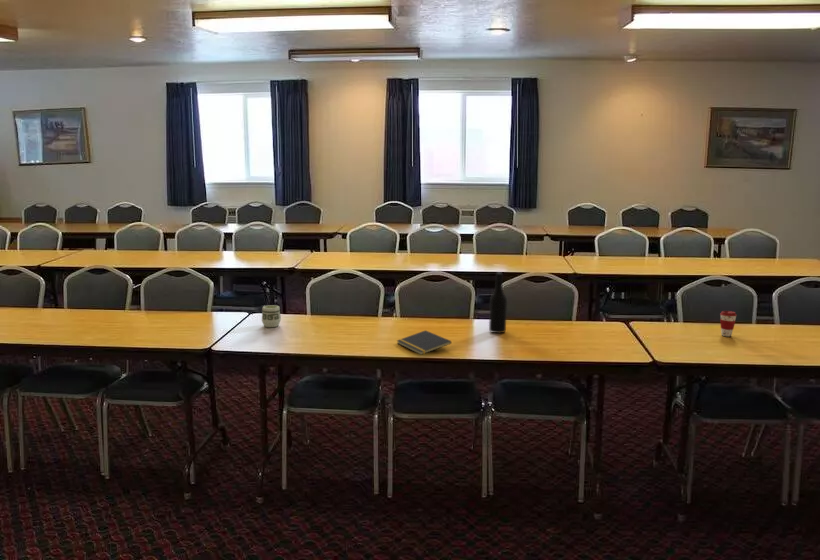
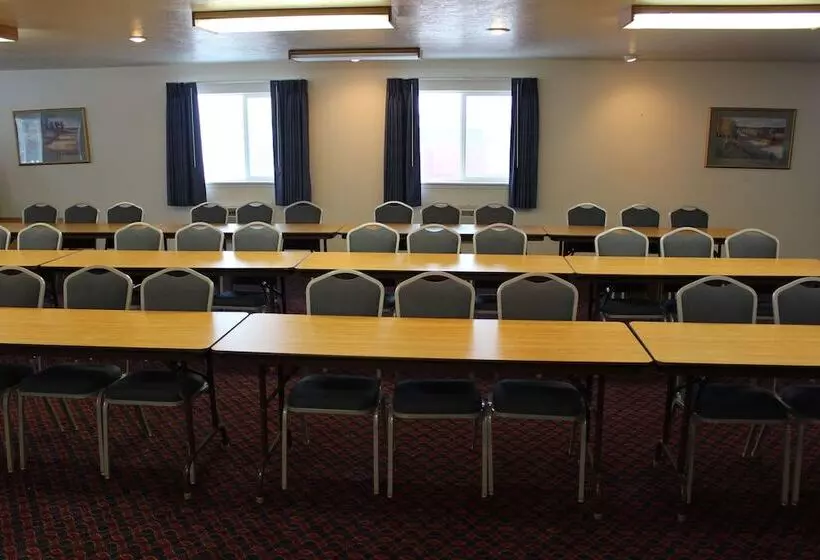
- bottle (498, 302)
- notepad (423, 342)
- coffee cup (727, 323)
- cup (271, 316)
